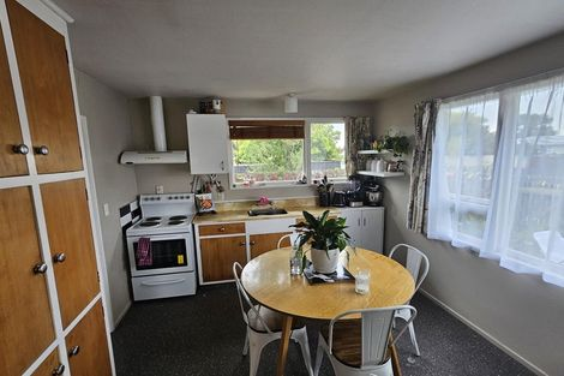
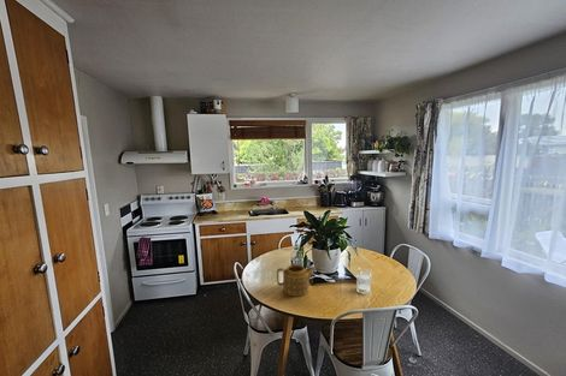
+ teapot (296, 279)
